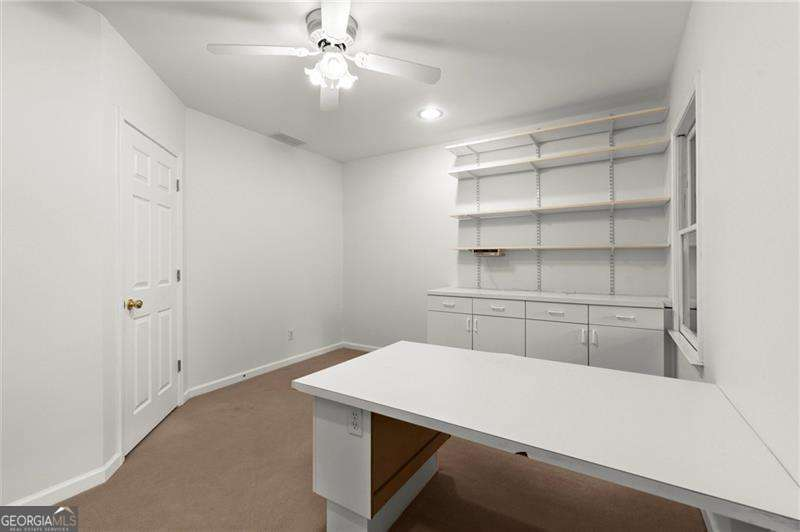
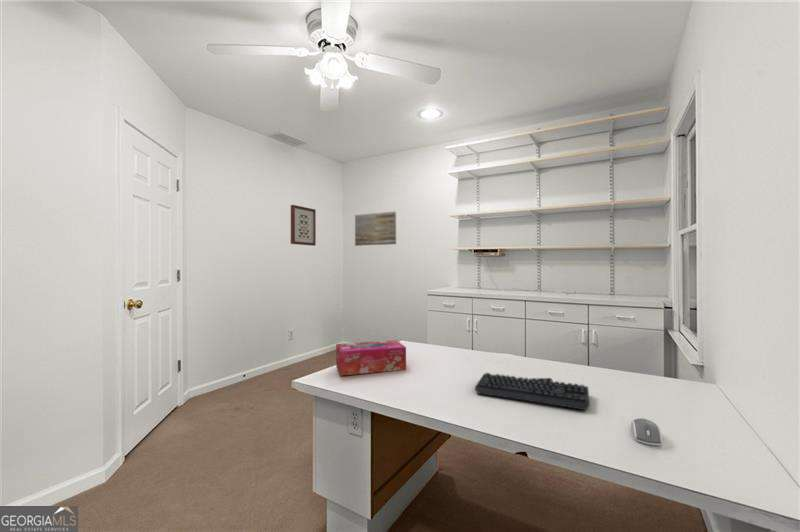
+ keyboard (531, 386)
+ computer mouse (645, 427)
+ tissue box (370, 356)
+ wall art (303, 226)
+ wall art (374, 229)
